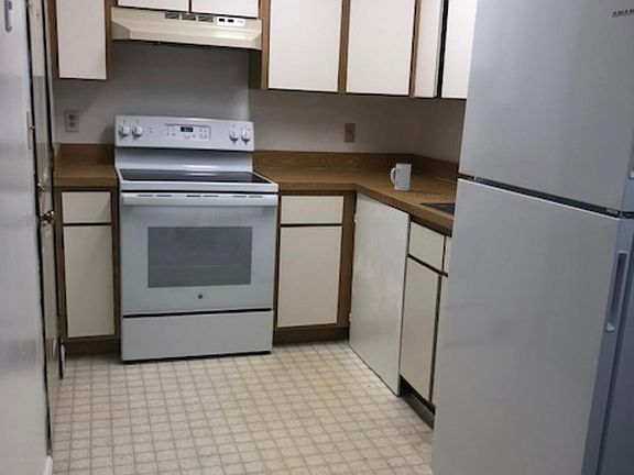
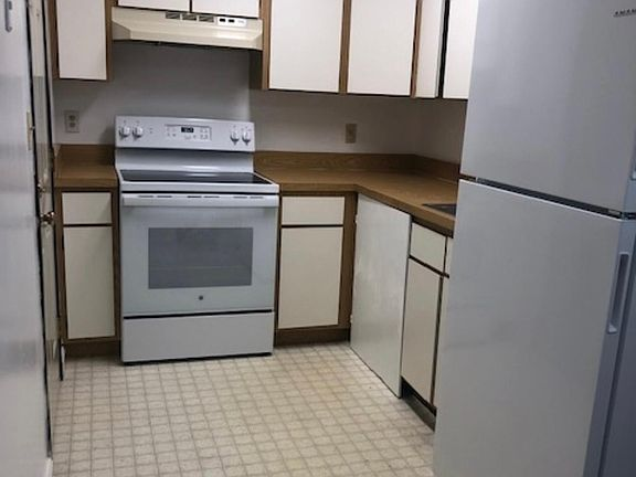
- mug (400, 177)
